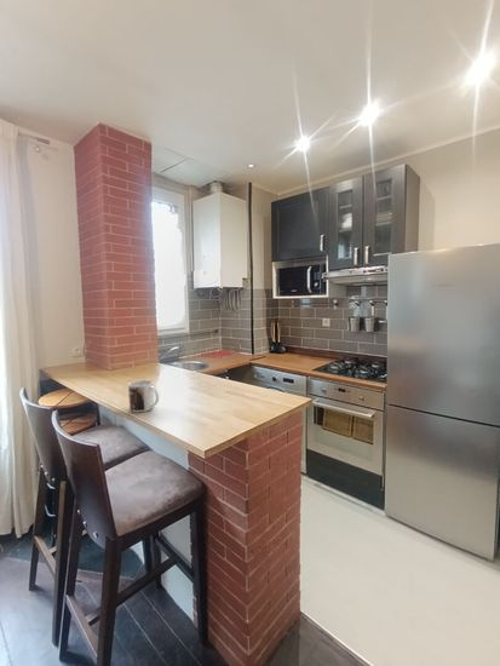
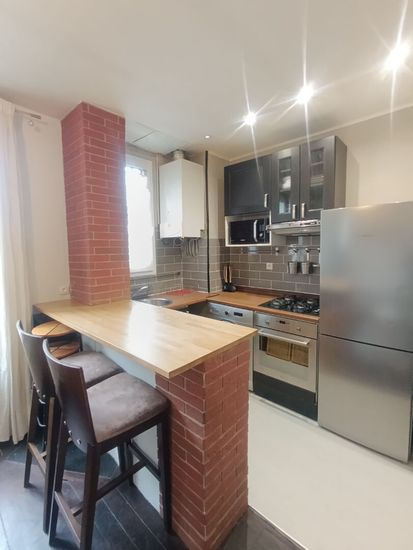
- mug (142, 396)
